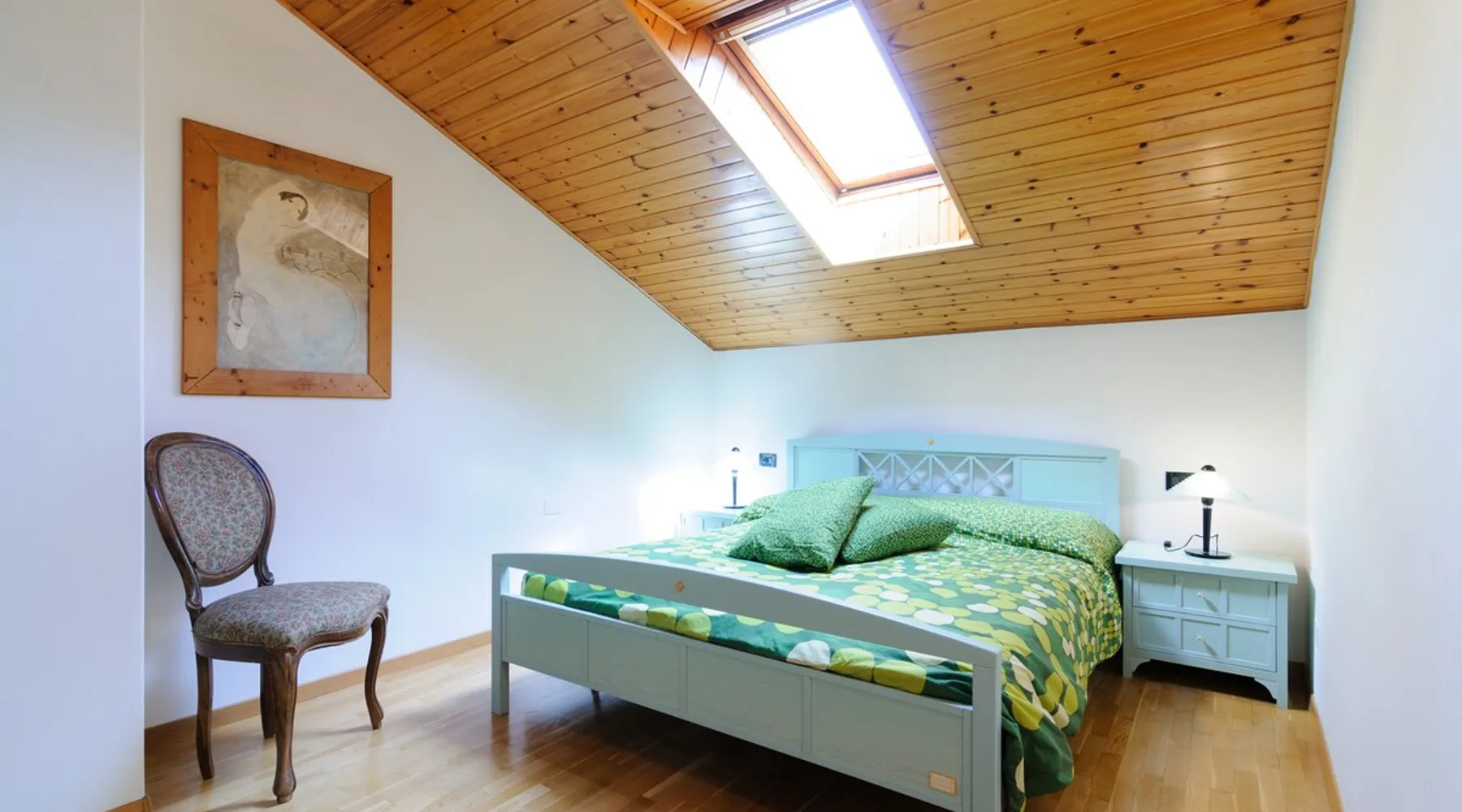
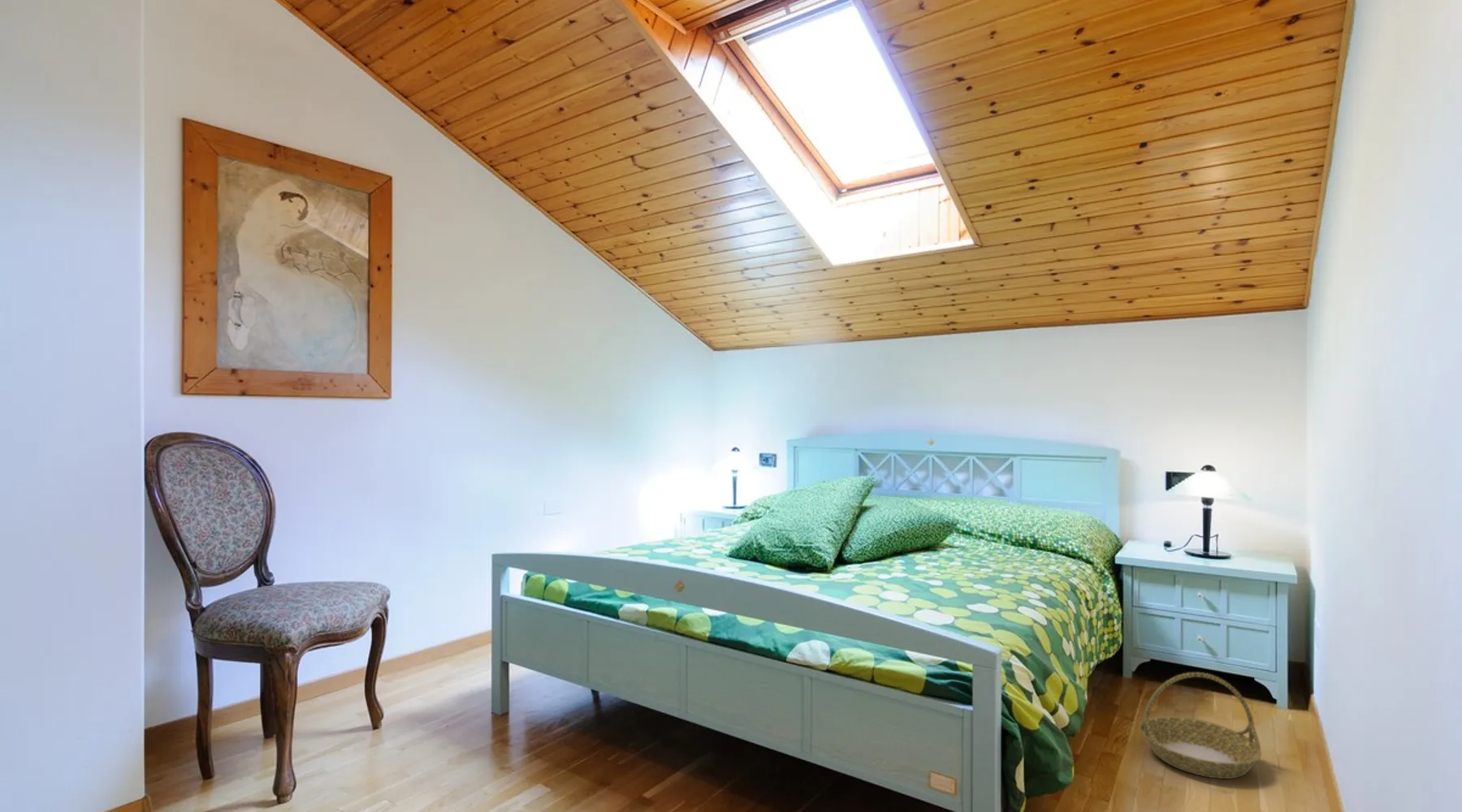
+ basket (1196, 719)
